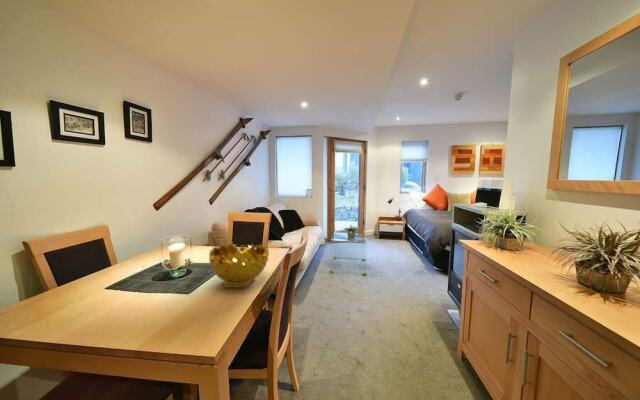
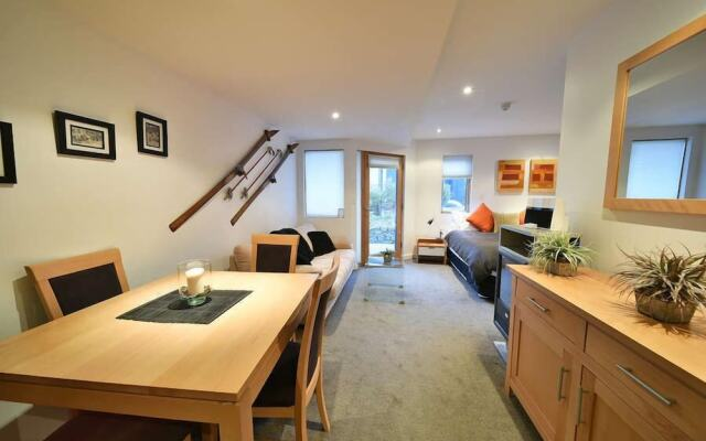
- decorative bowl (240, 264)
